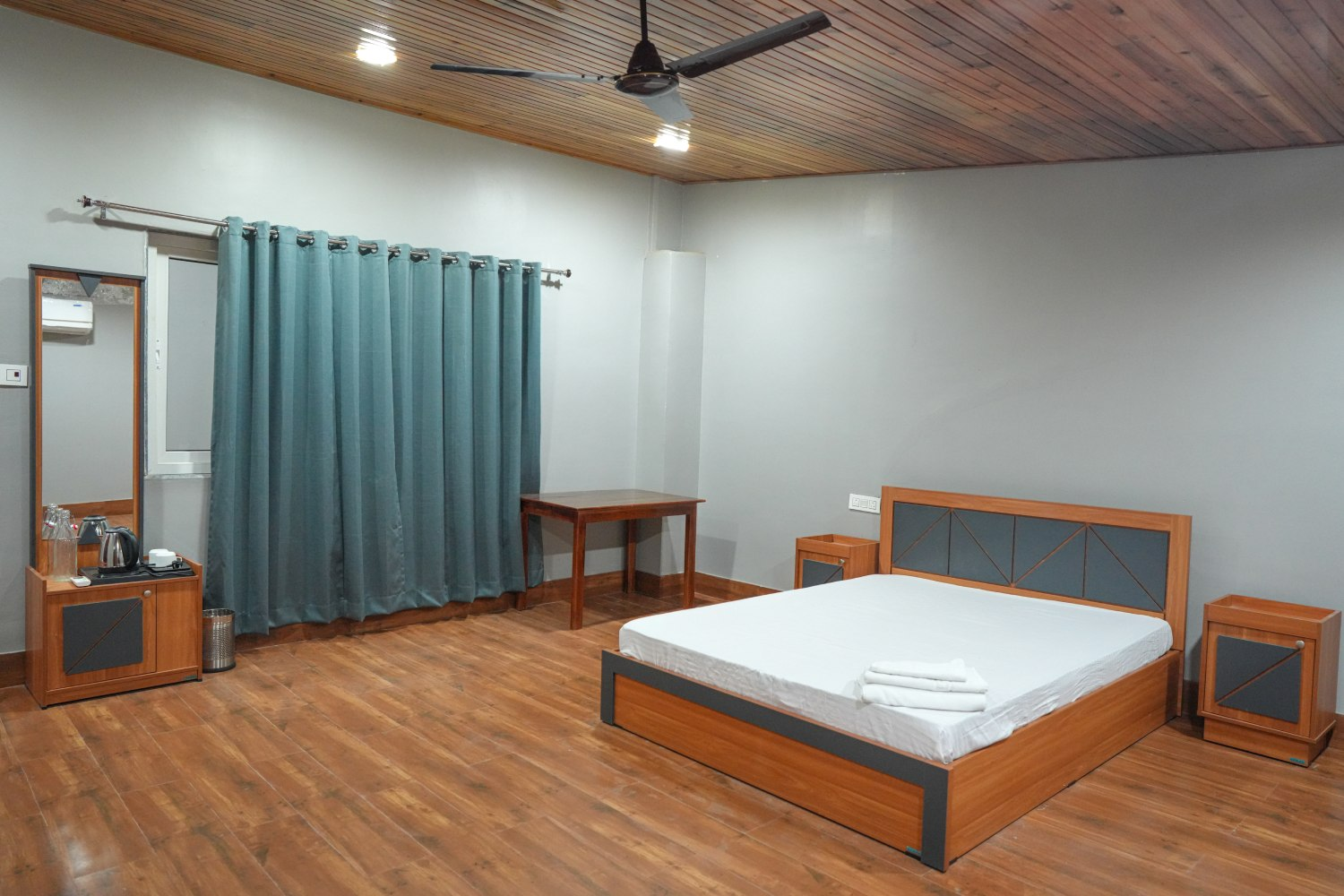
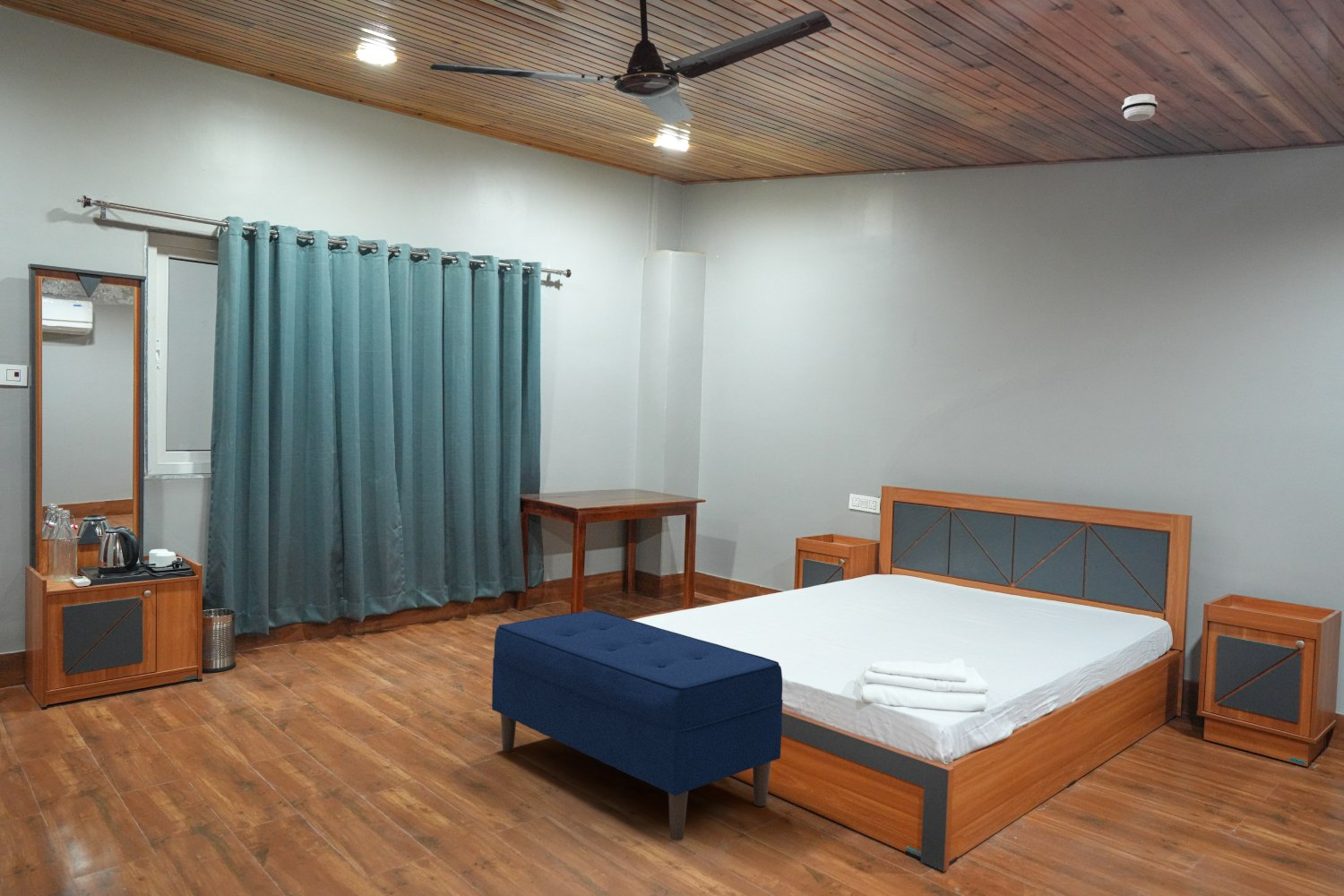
+ smoke detector (1139, 108)
+ bench (627, 709)
